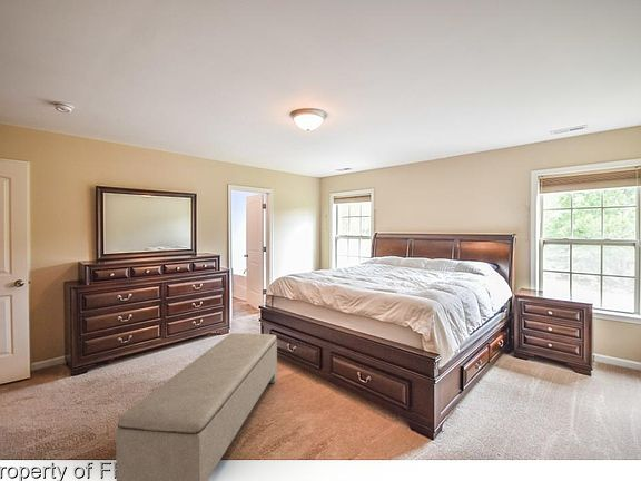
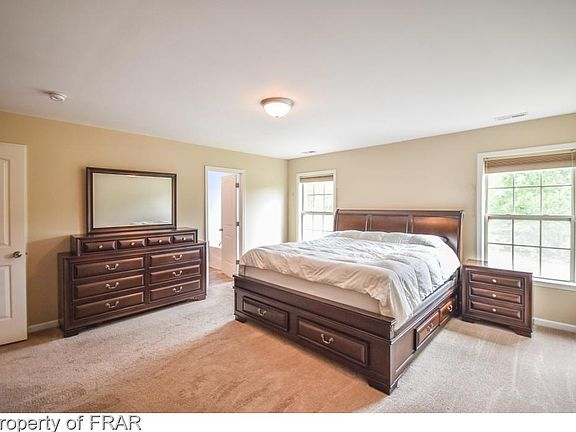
- bench (220, 392)
